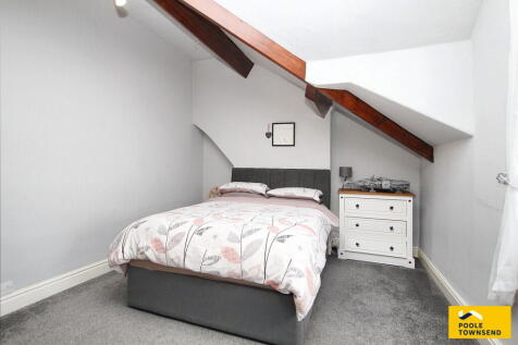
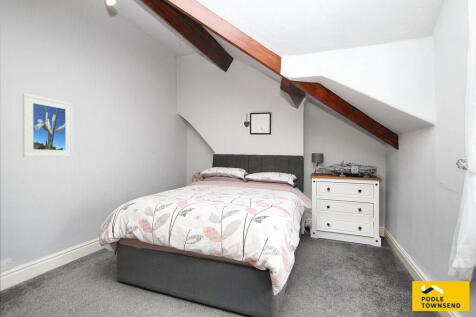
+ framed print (49, 128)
